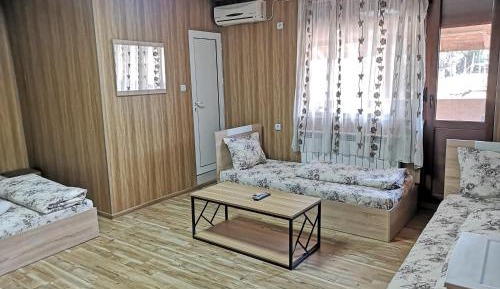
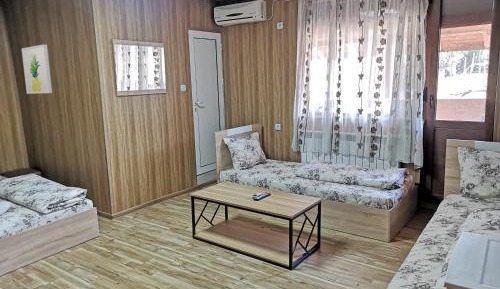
+ wall art (36, 70)
